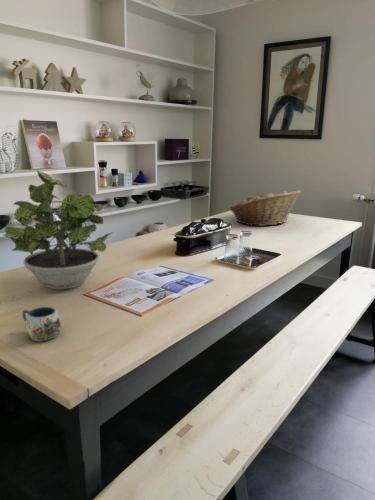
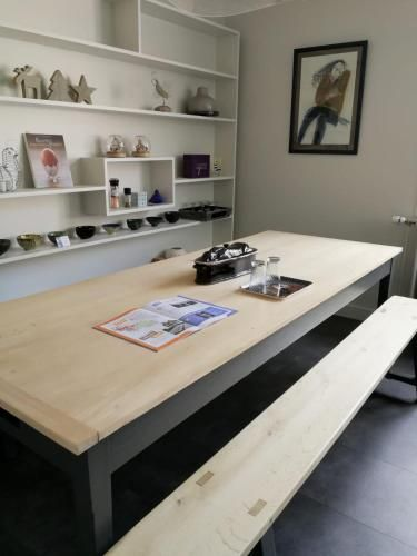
- mug (39, 322)
- fruit basket (265, 205)
- potted plant (59, 229)
